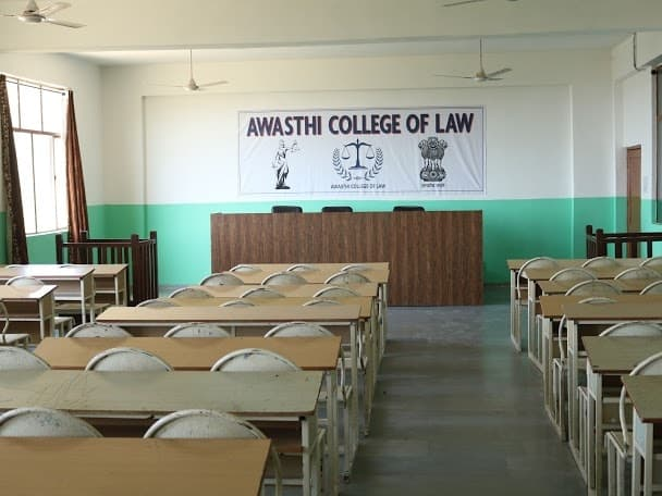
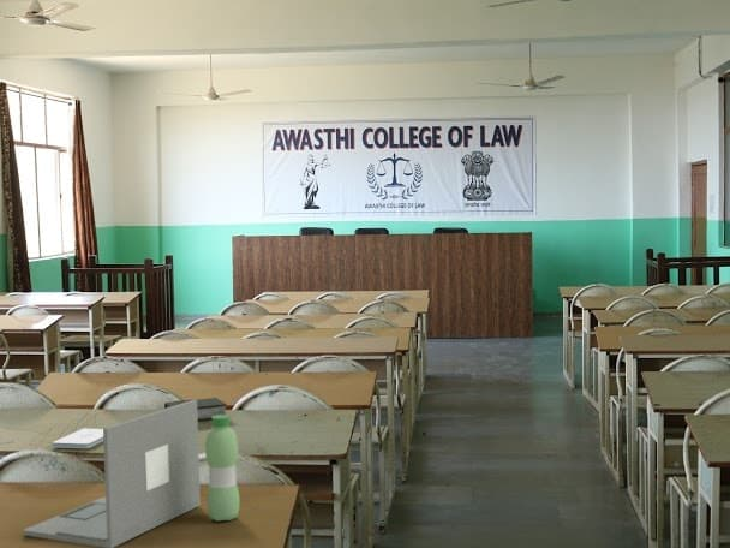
+ laptop (113, 465)
+ water bottle (222, 466)
+ notepad (85, 437)
+ book (197, 410)
